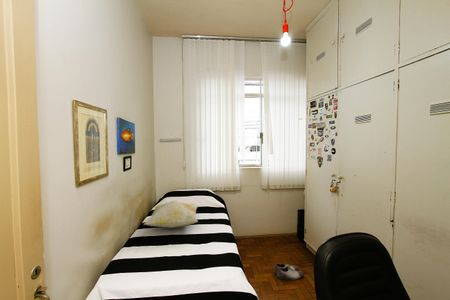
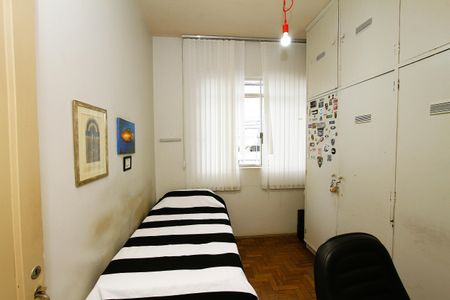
- decorative pillow (174, 213)
- shoe (288, 269)
